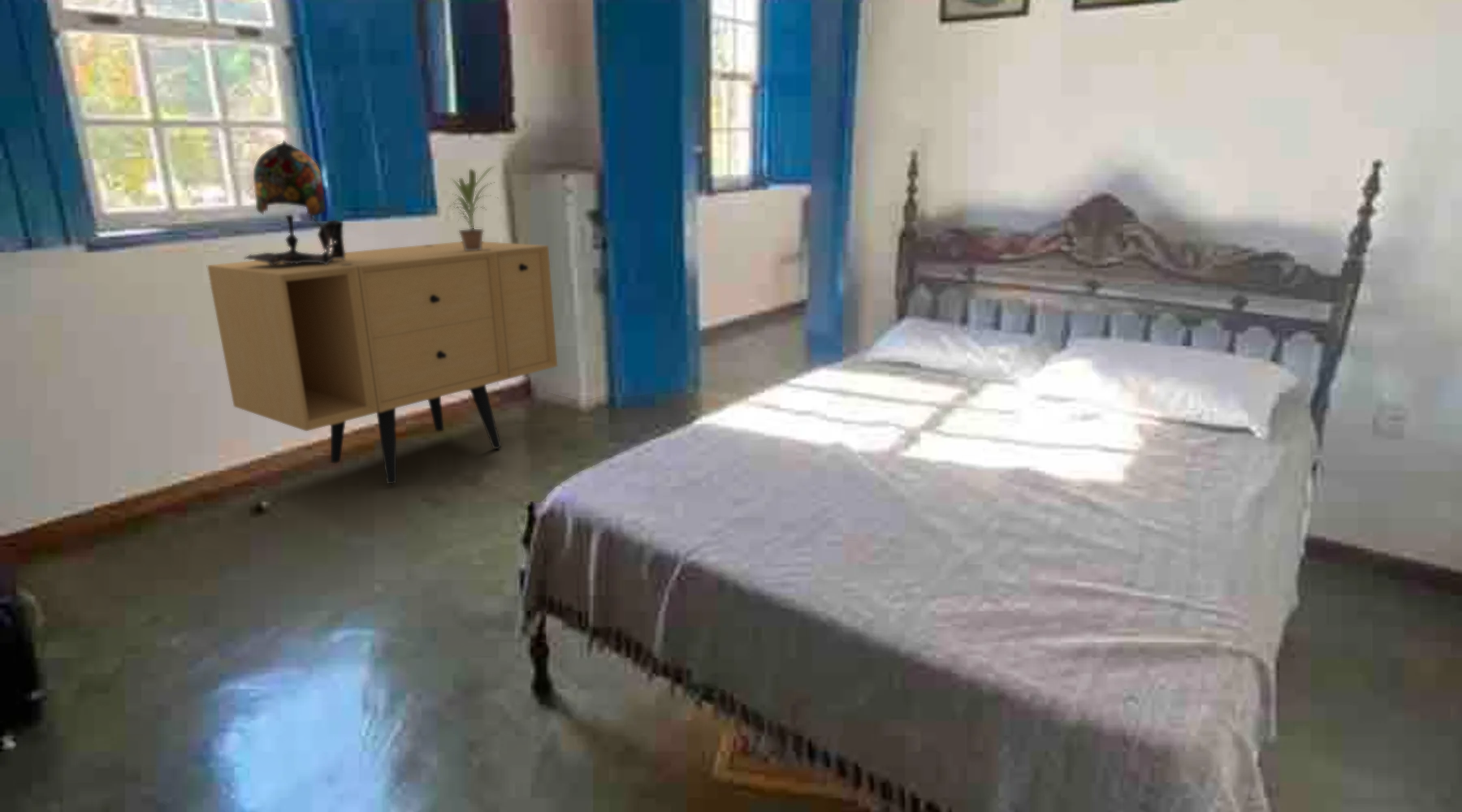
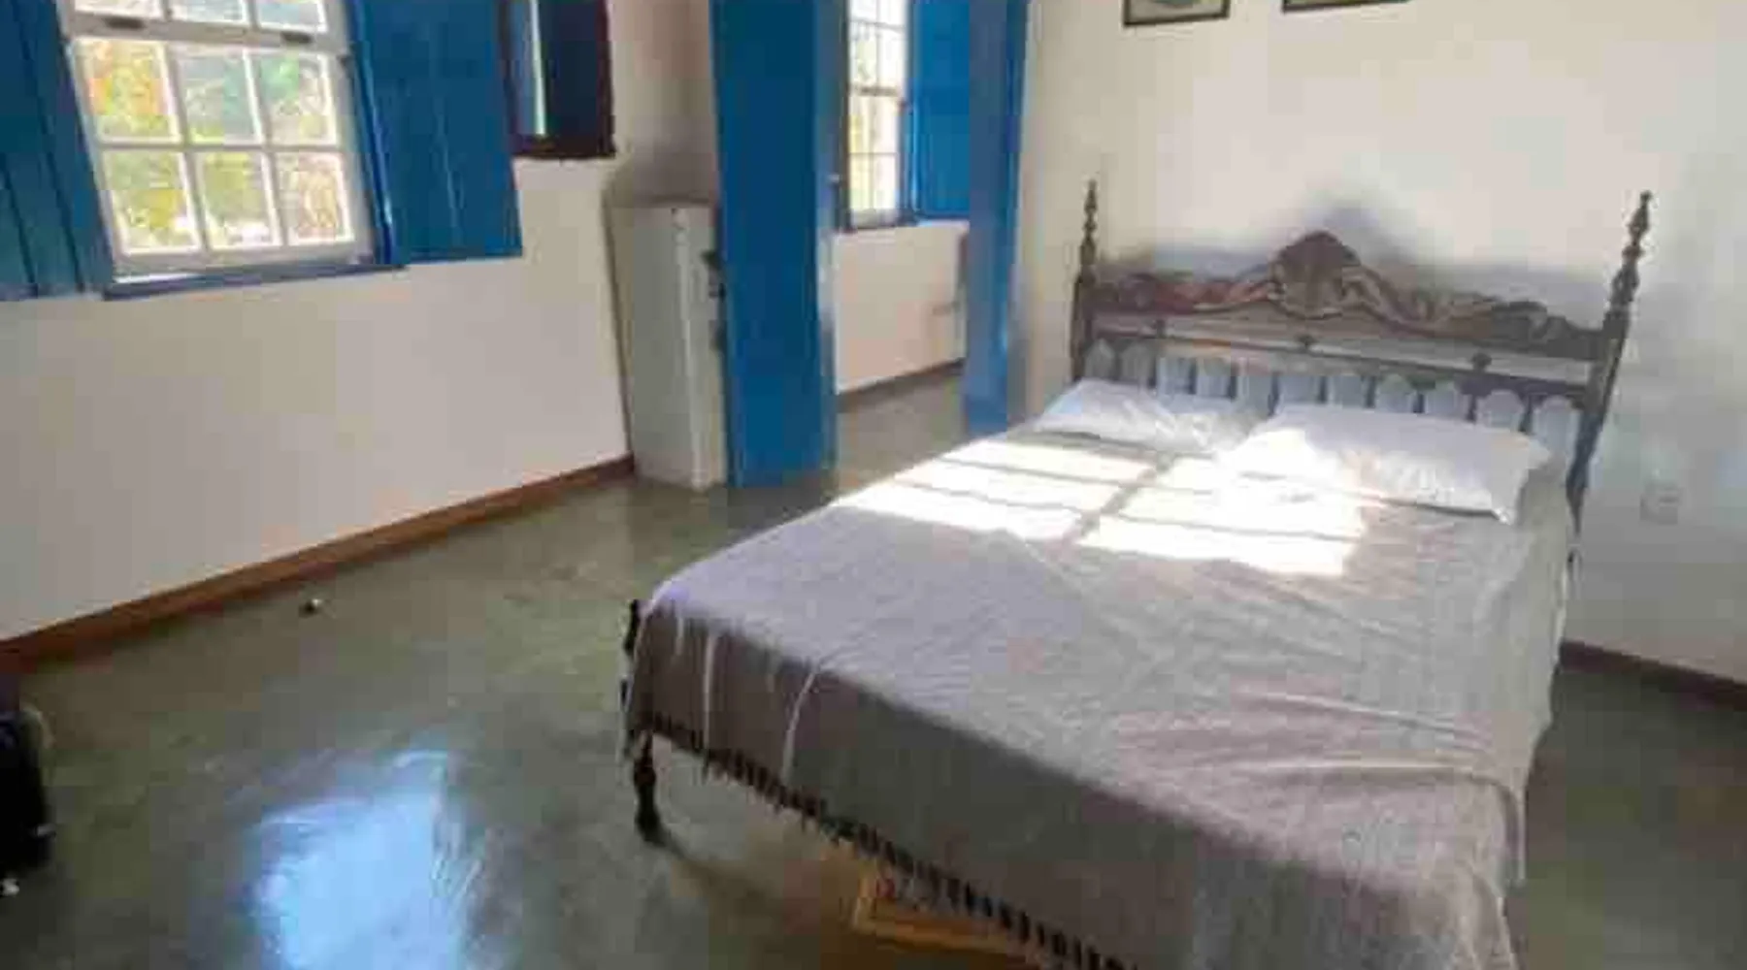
- sideboard (405, 358)
- potted plant (471, 208)
- table lamp (288, 203)
